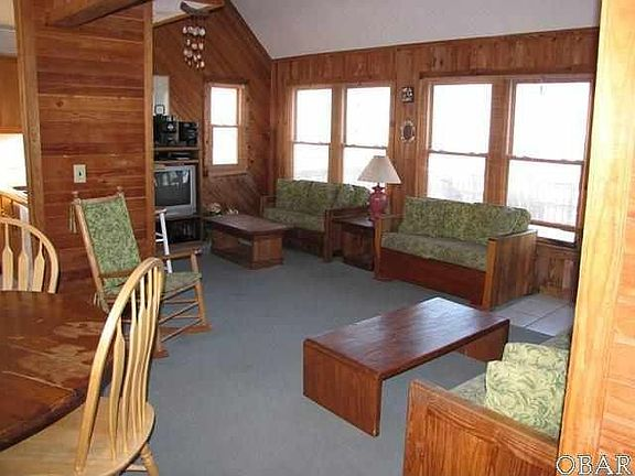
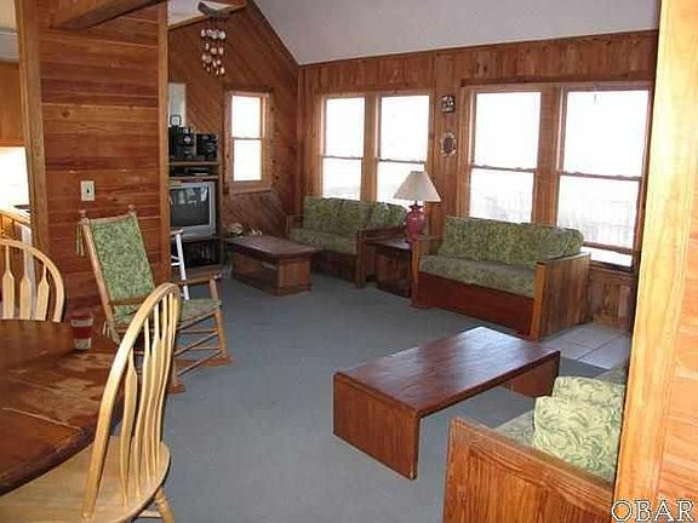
+ coffee cup (81, 329)
